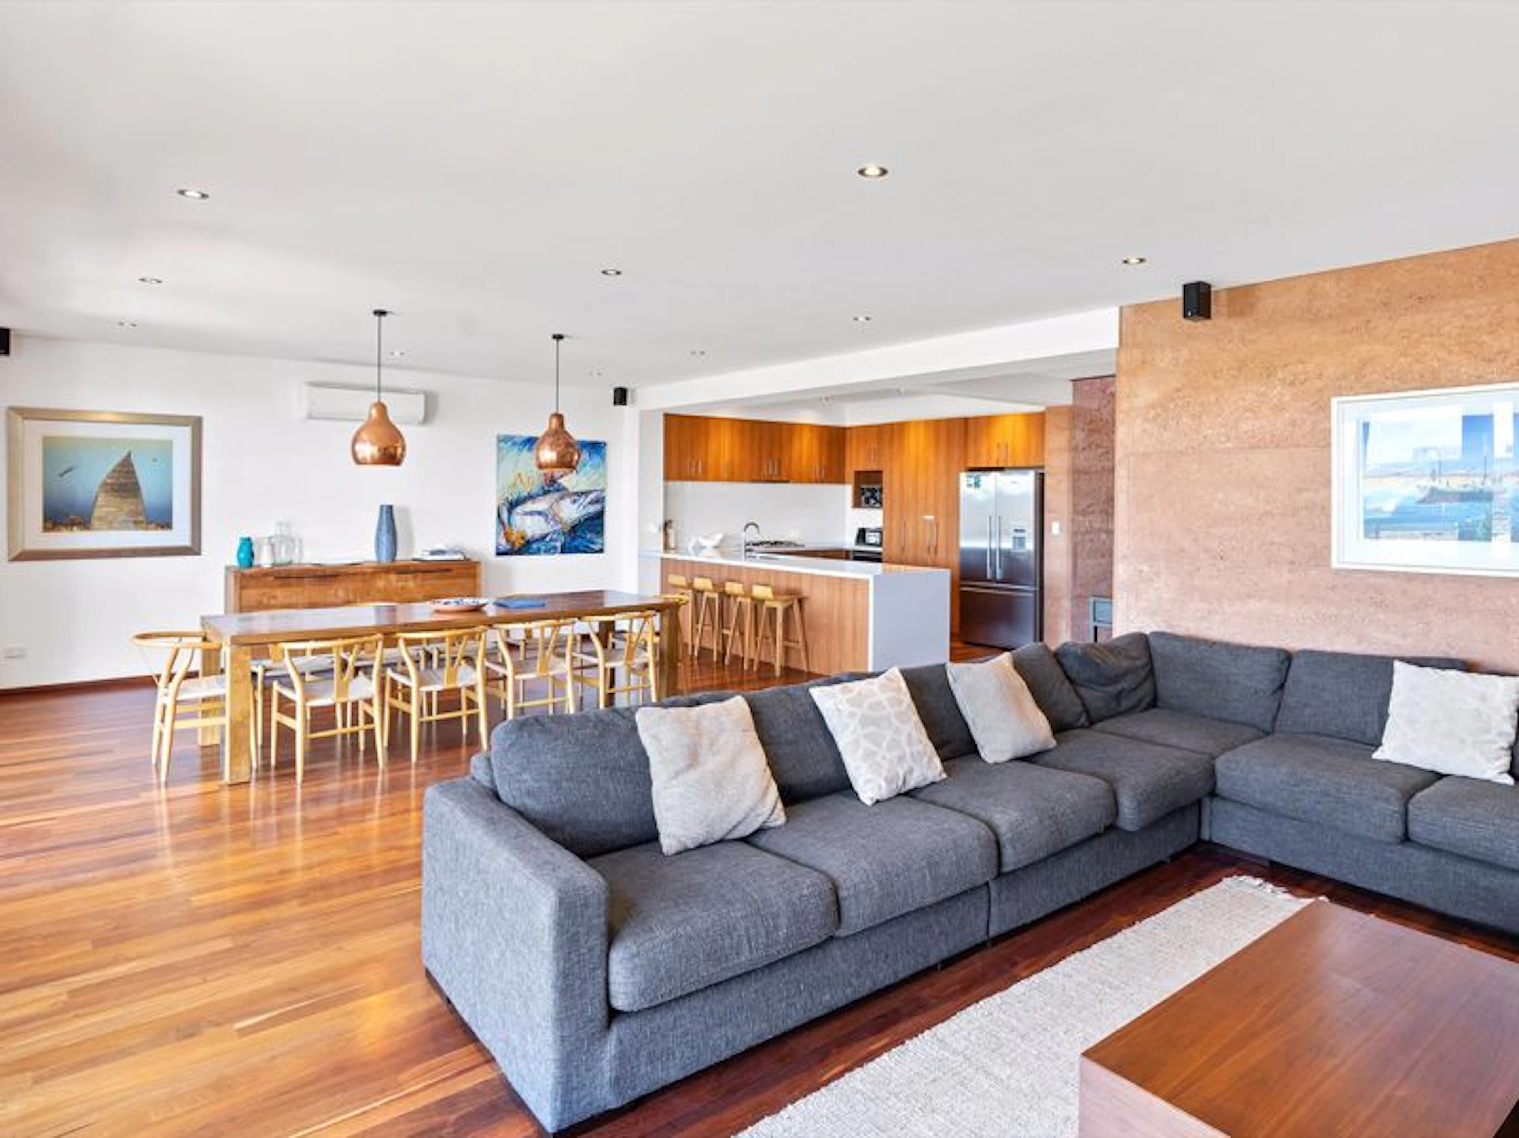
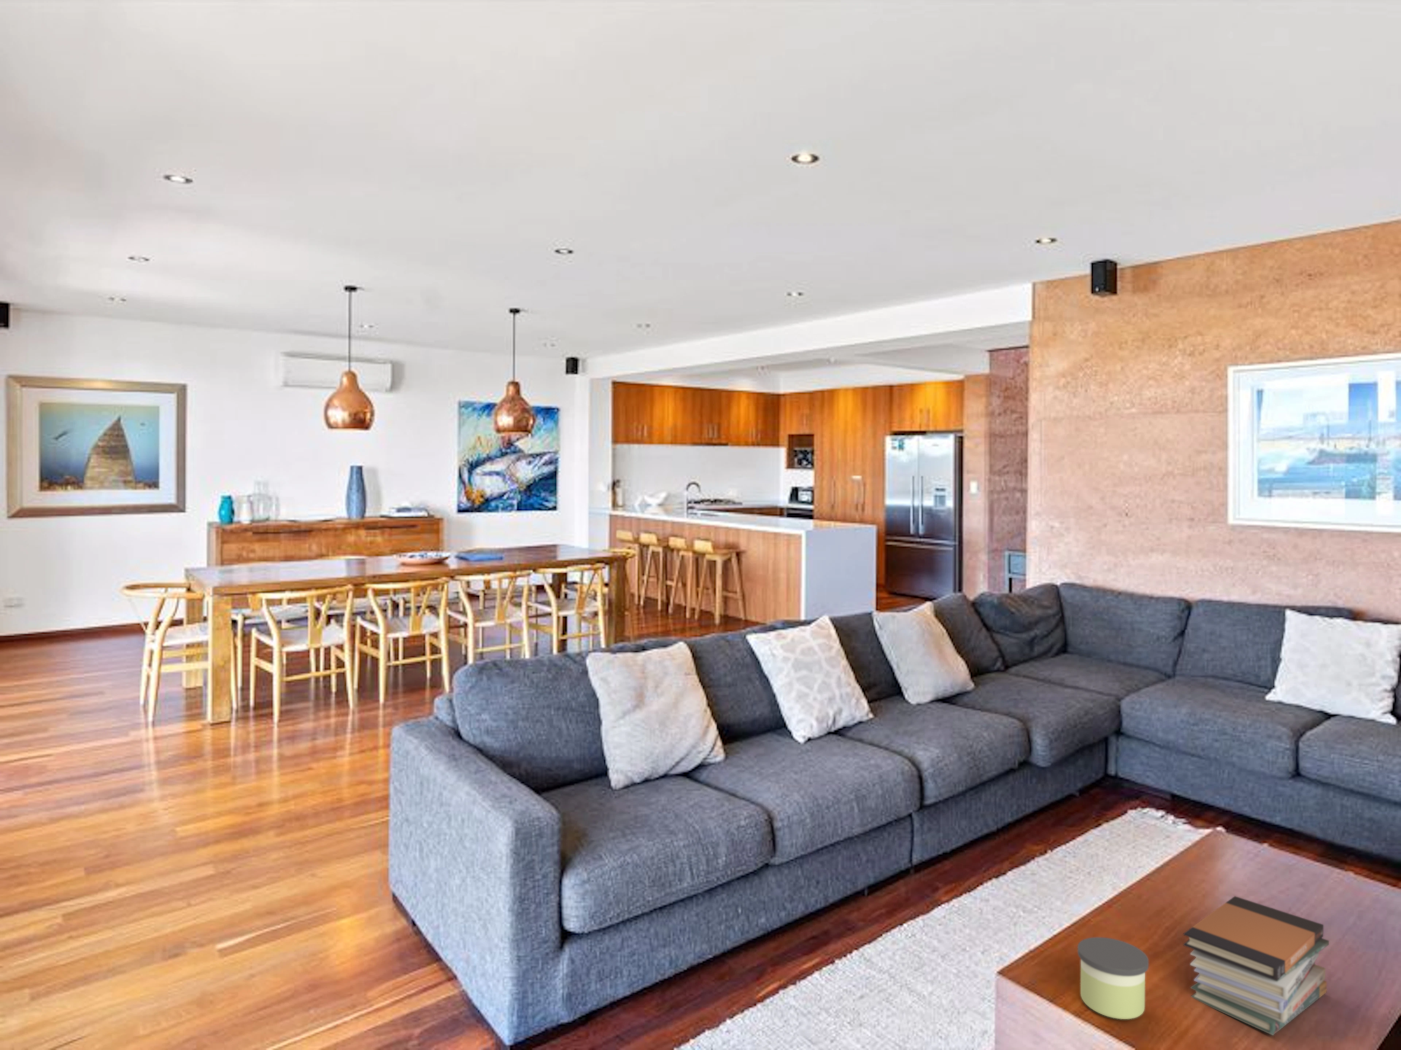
+ book stack (1255, 963)
+ candle (1112, 978)
